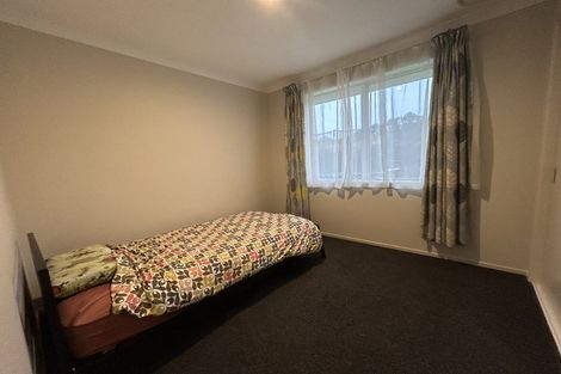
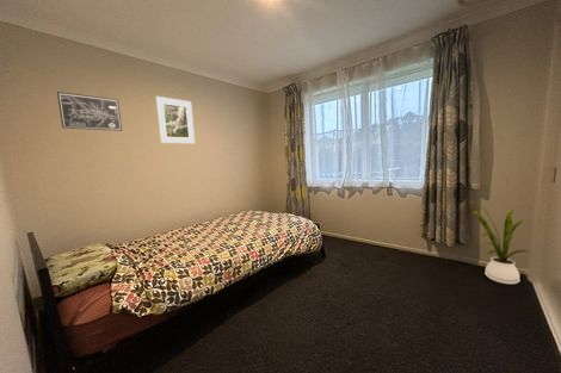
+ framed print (175, 120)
+ wall art (92, 112)
+ house plant (499, 240)
